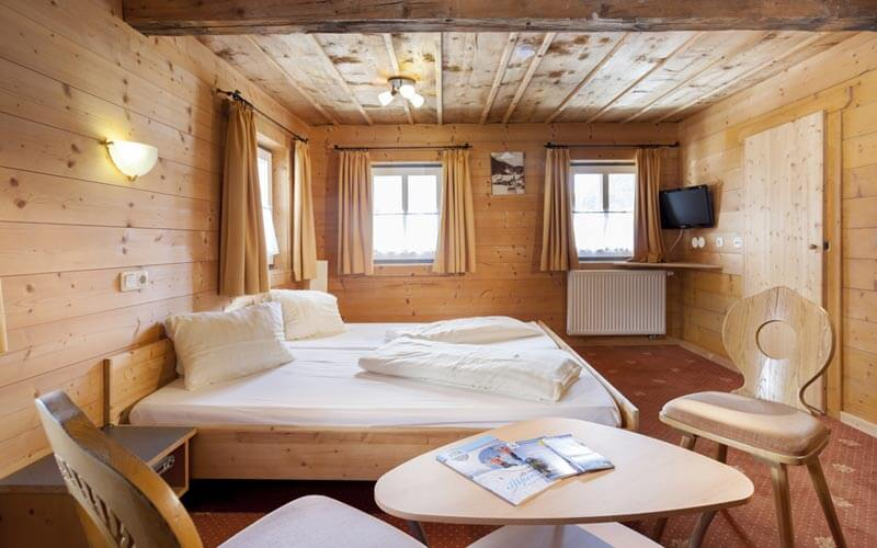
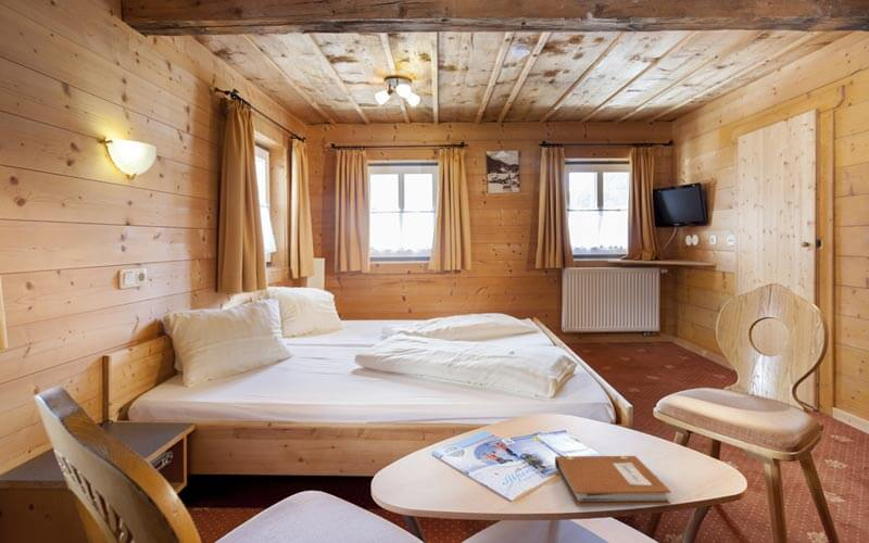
+ notebook (609, 477)
